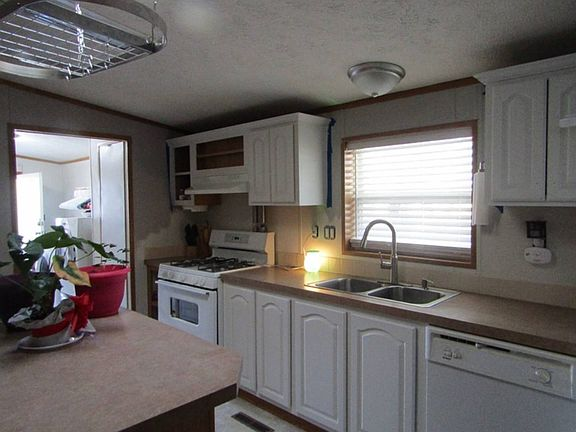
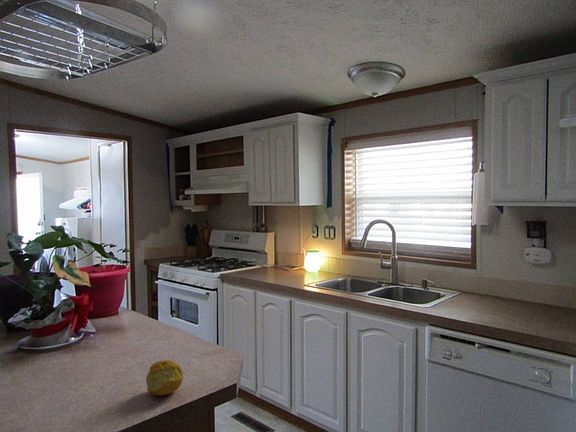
+ fruit (164, 377)
